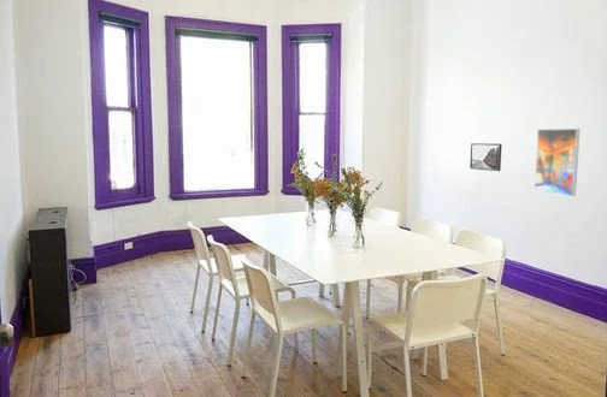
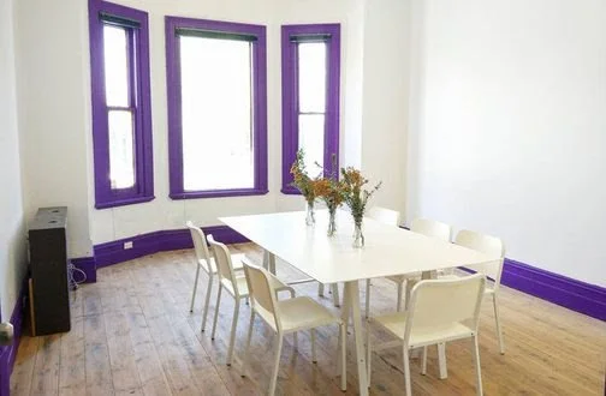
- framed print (555, 161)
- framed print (484, 156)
